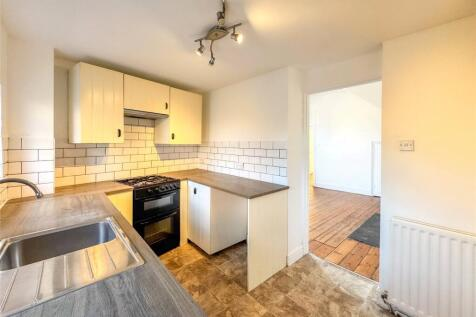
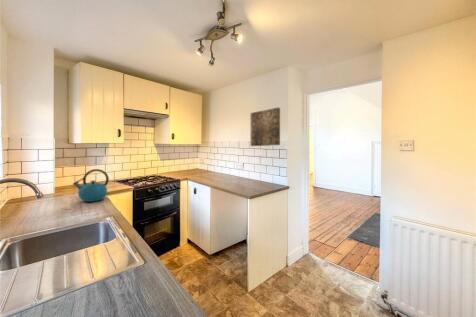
+ kettle (91, 184)
+ wall art (264, 128)
